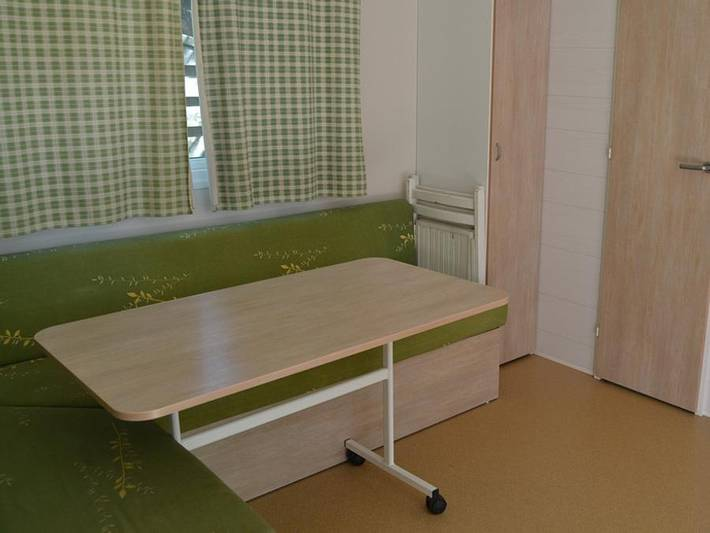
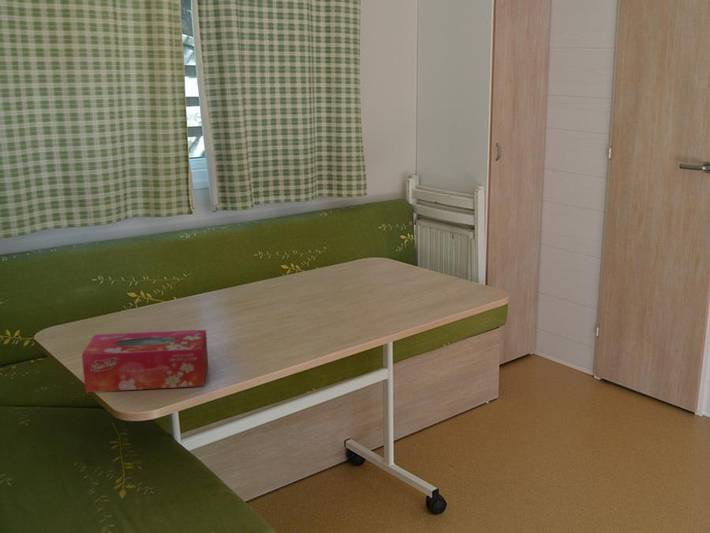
+ tissue box (148, 359)
